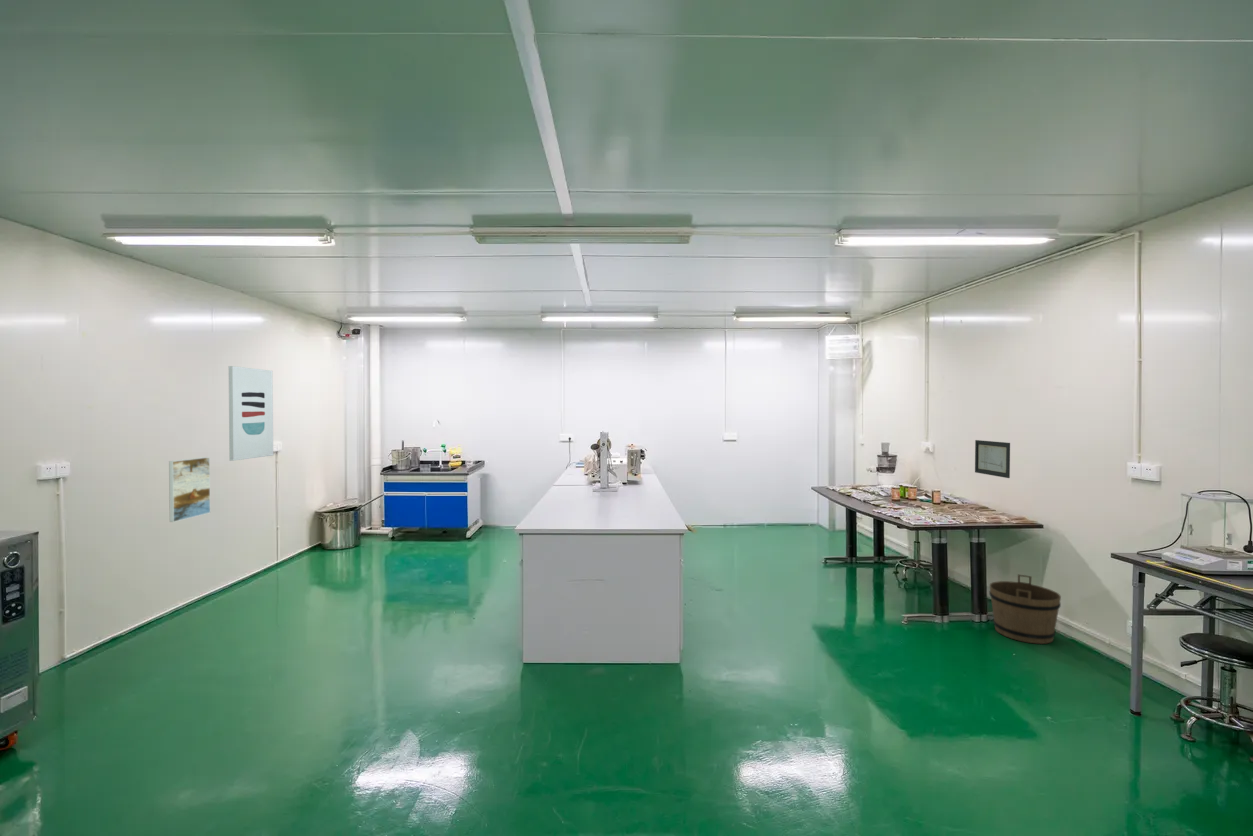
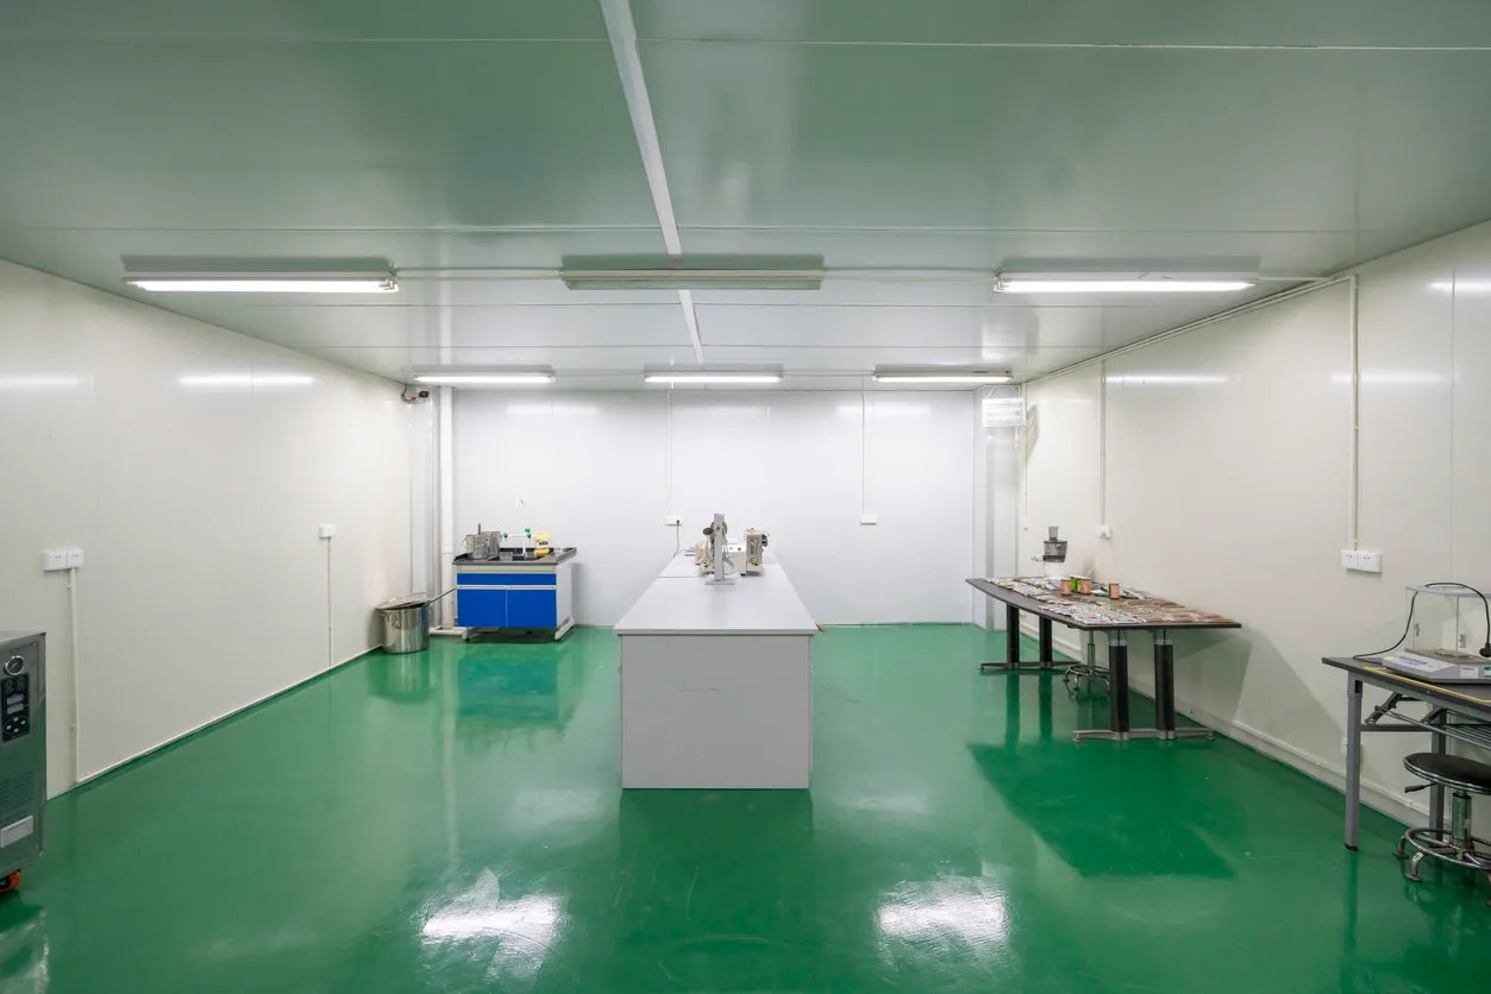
- bucket (1023, 608)
- wall art (991, 458)
- wall art (252, 413)
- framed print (190, 488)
